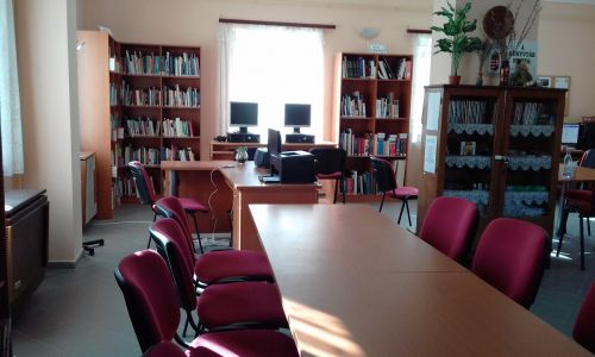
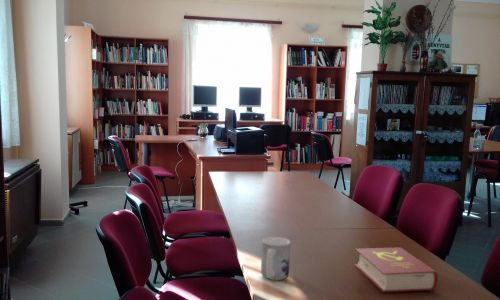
+ book (393, 268)
+ mug (276, 259)
